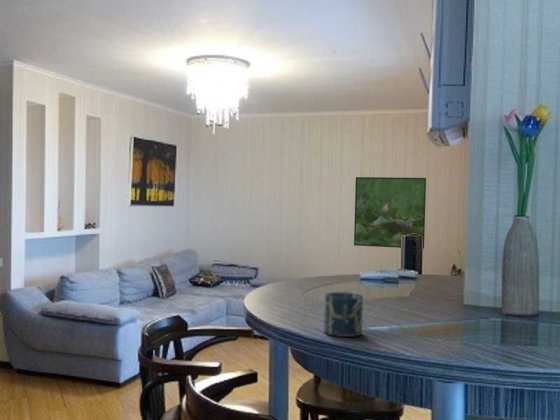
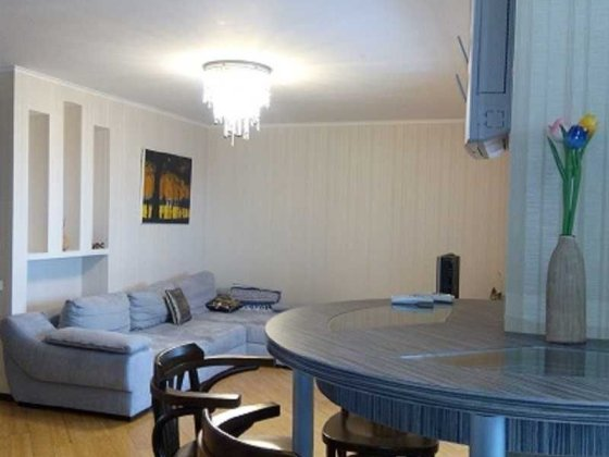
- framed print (389, 212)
- cup (344, 315)
